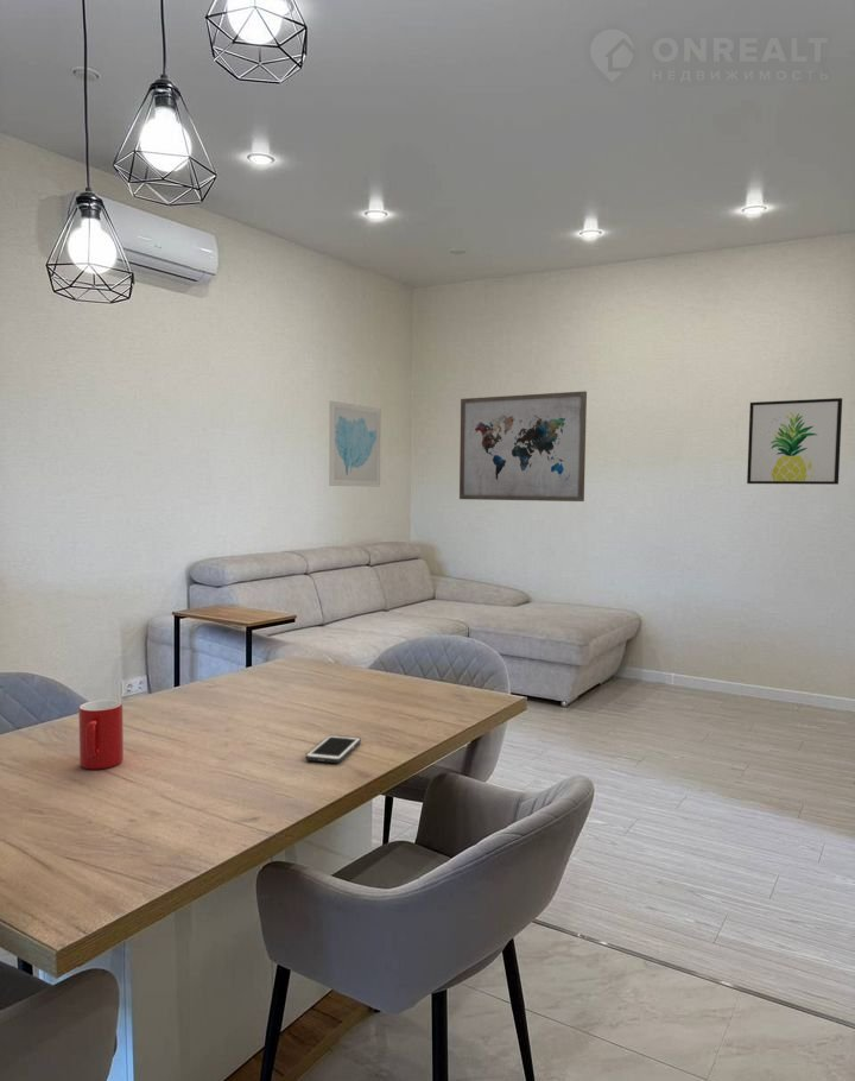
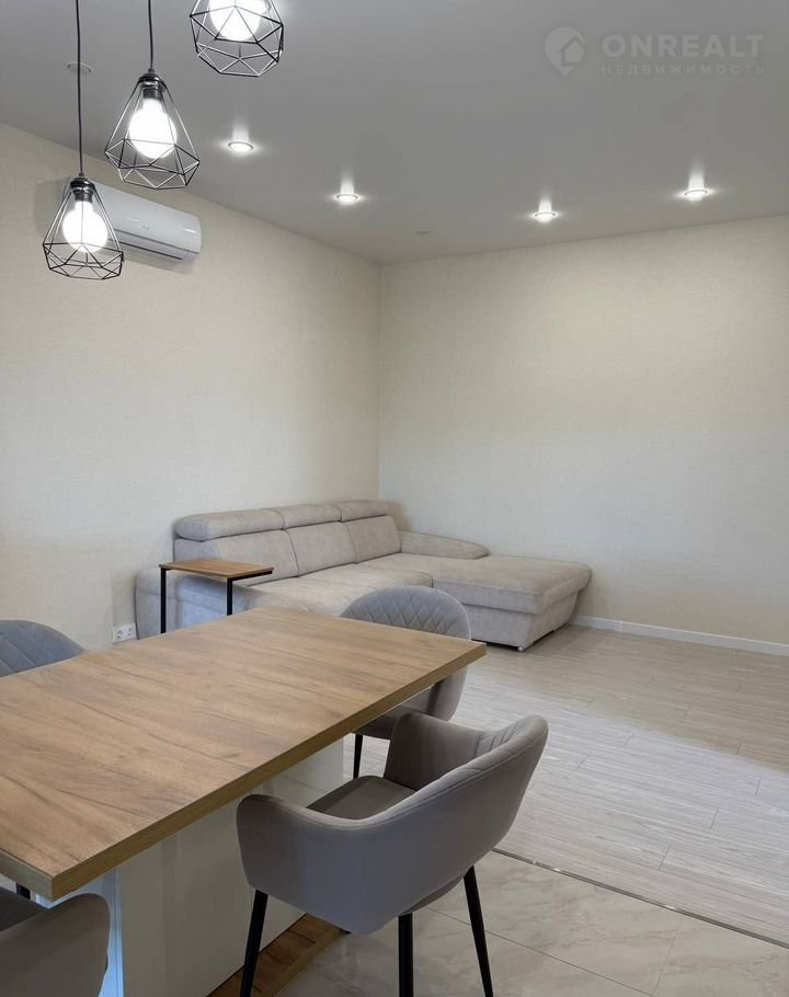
- wall art (519, 448)
- cup (96, 737)
- wall art (355, 445)
- cell phone (334, 748)
- wall art (793, 442)
